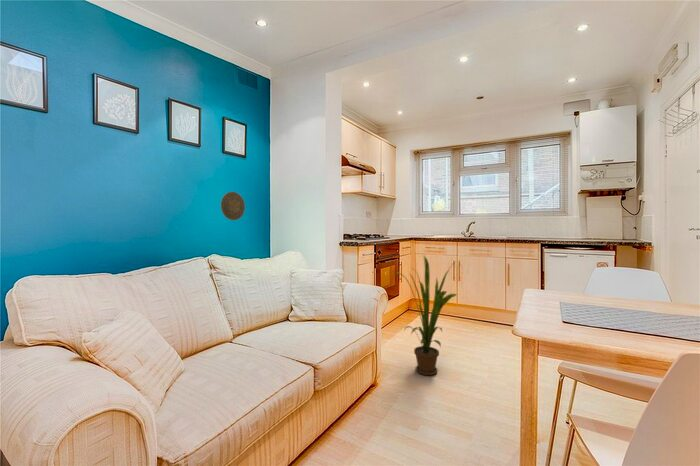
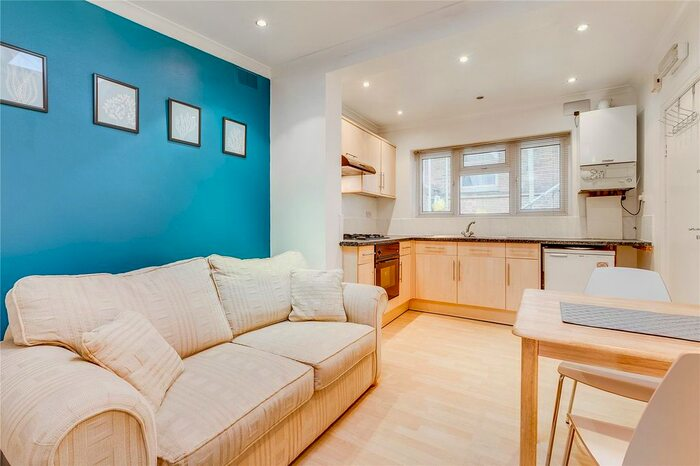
- decorative plate (234, 206)
- house plant (423, 313)
